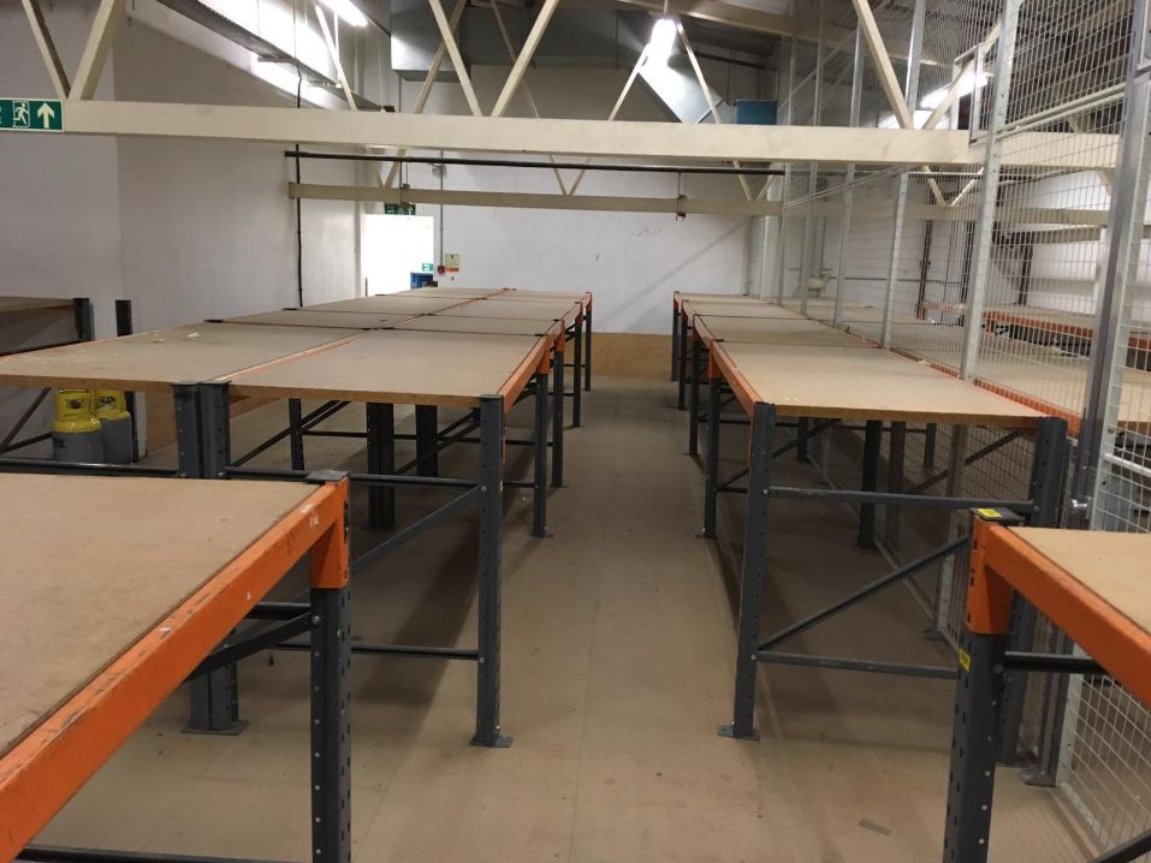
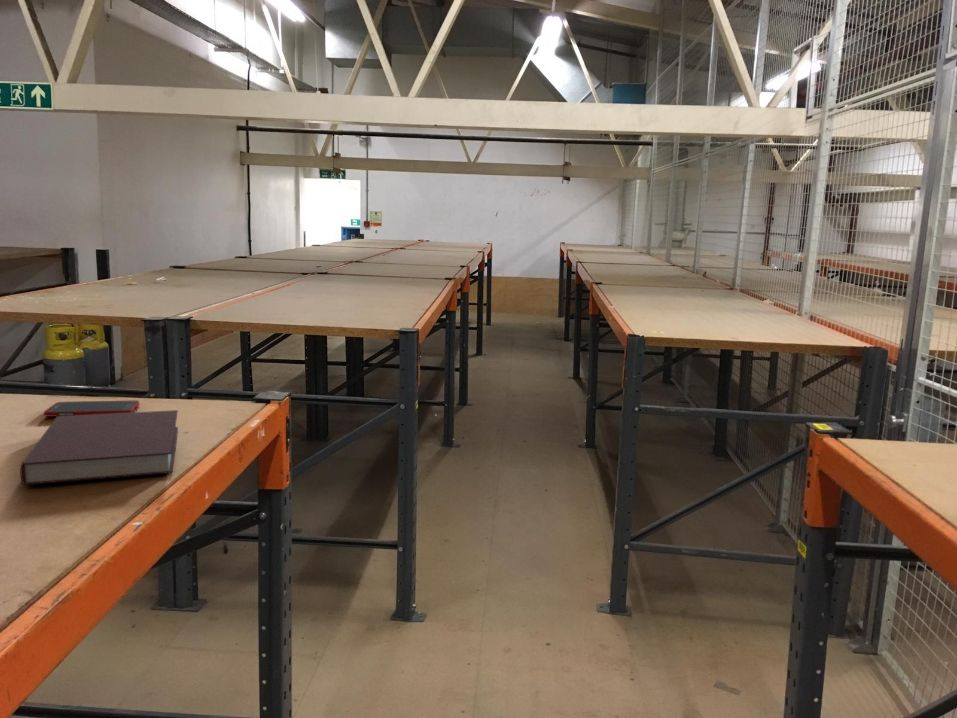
+ notebook (109, 442)
+ cell phone (93, 408)
